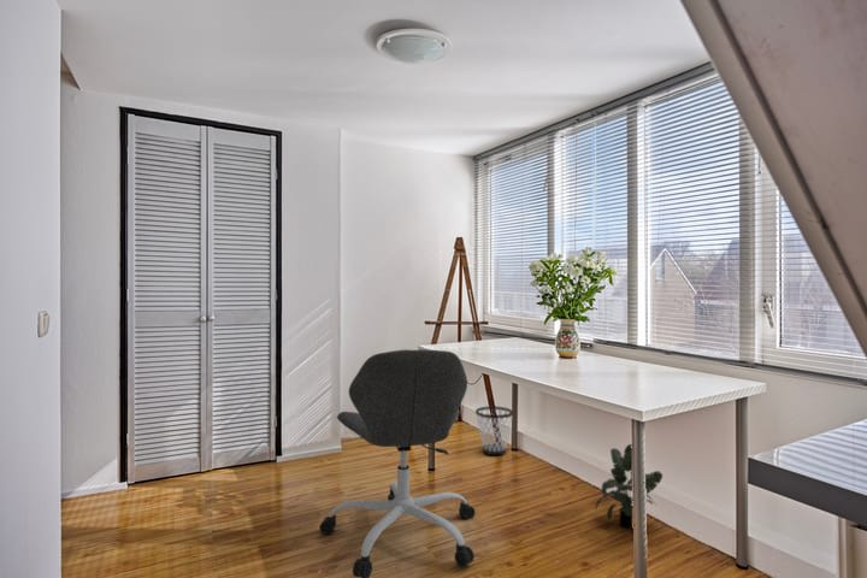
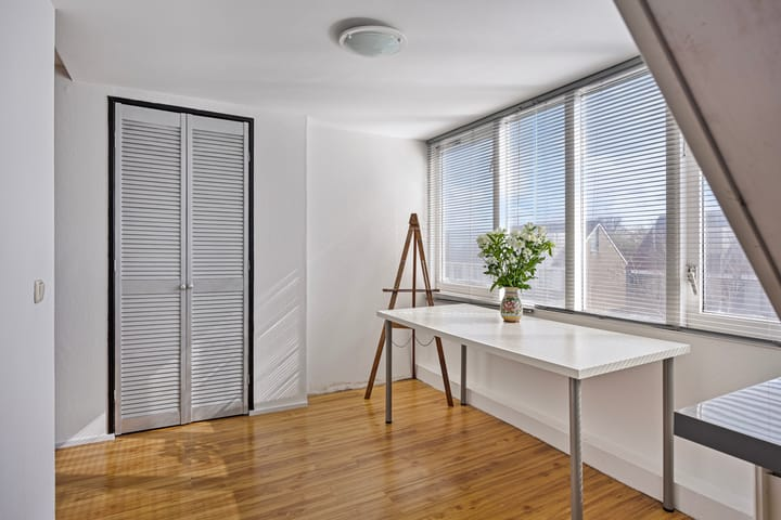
- wastebasket (494, 431)
- potted plant (623, 486)
- office chair (403, 440)
